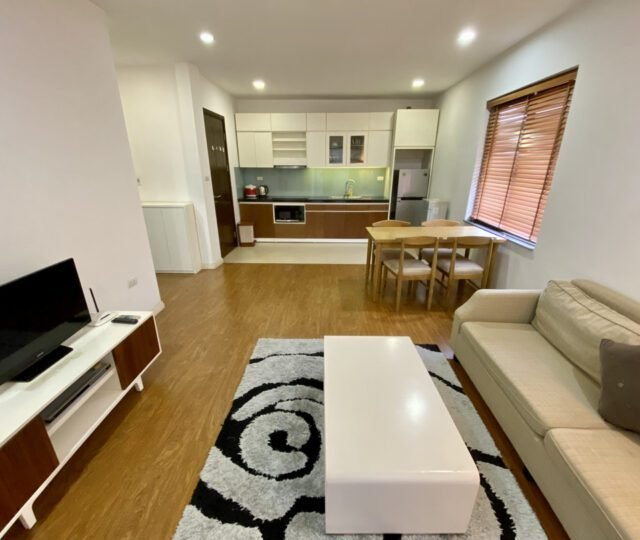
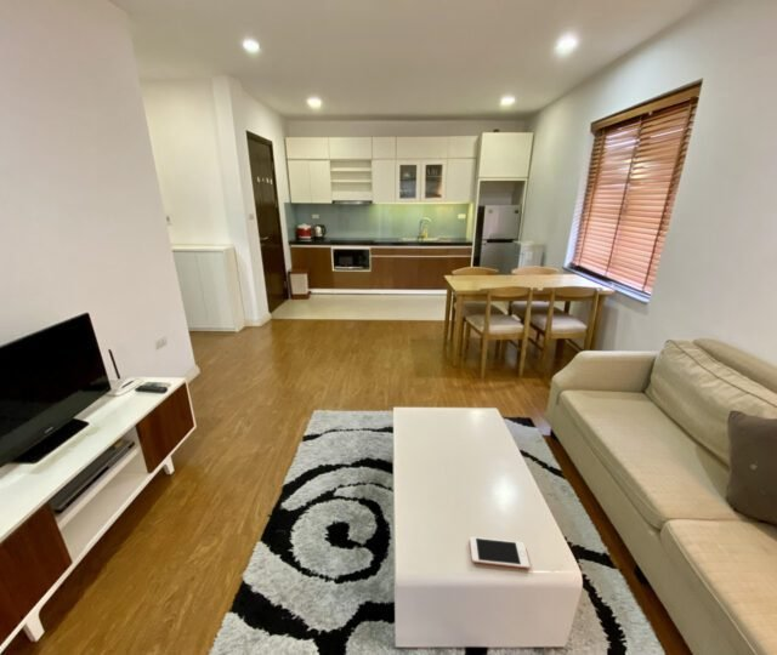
+ cell phone (498, 552)
